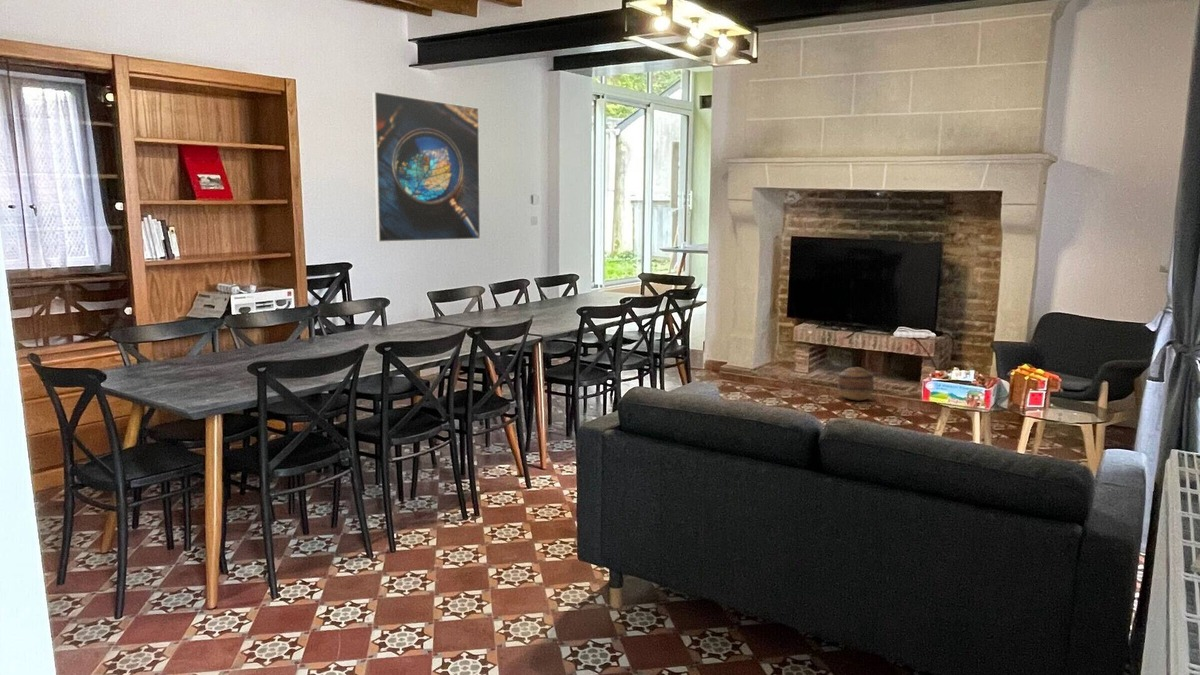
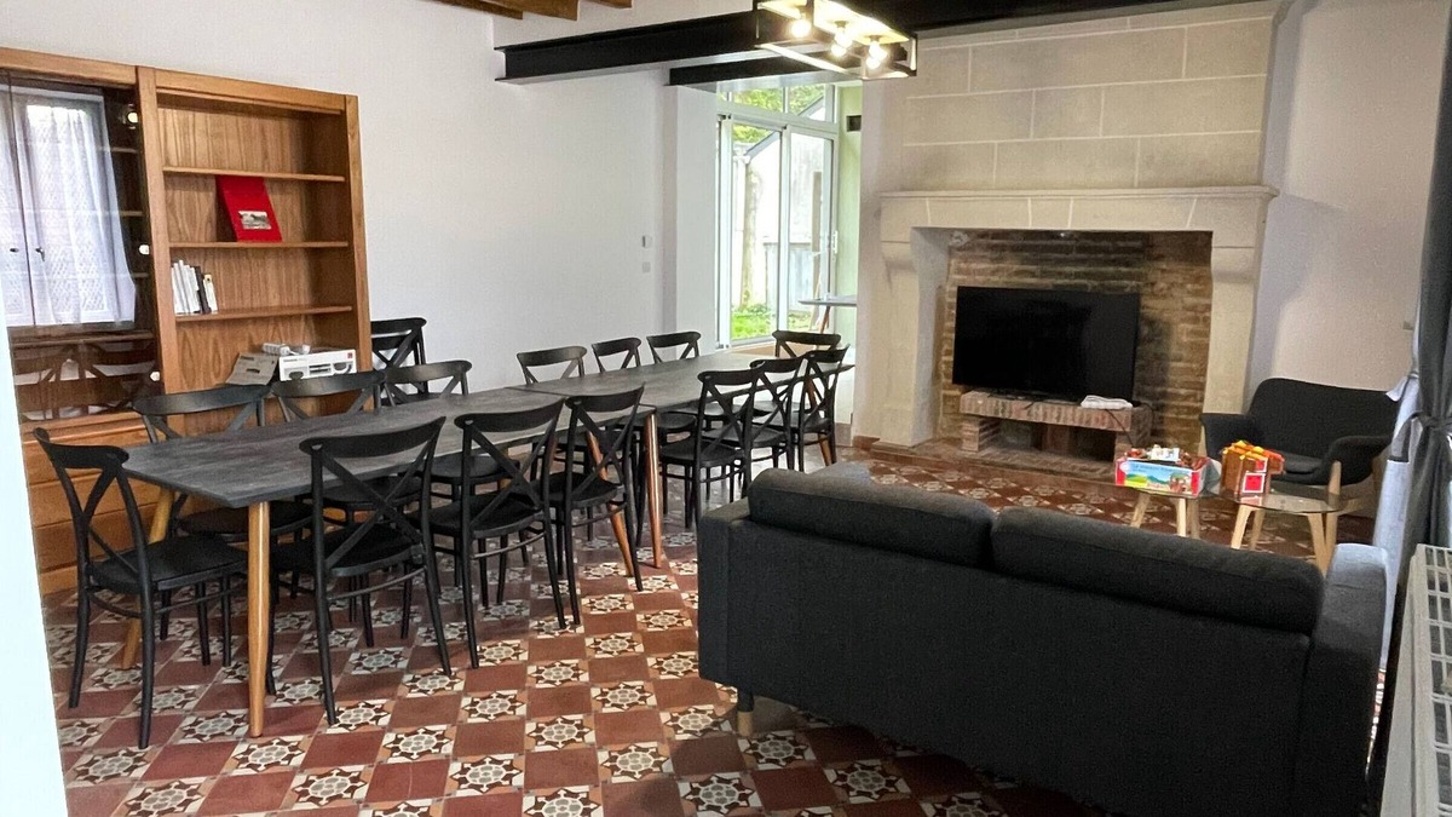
- basket (855, 383)
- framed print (430, 171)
